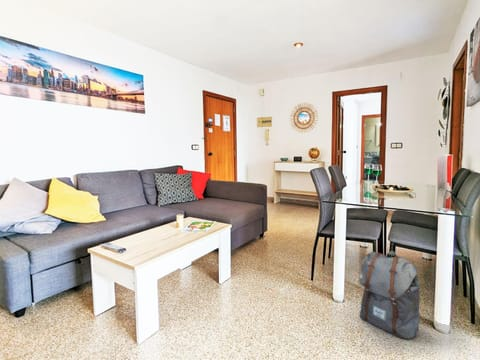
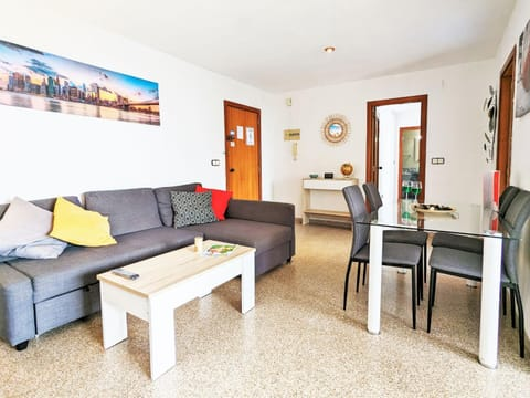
- backpack (388, 287)
